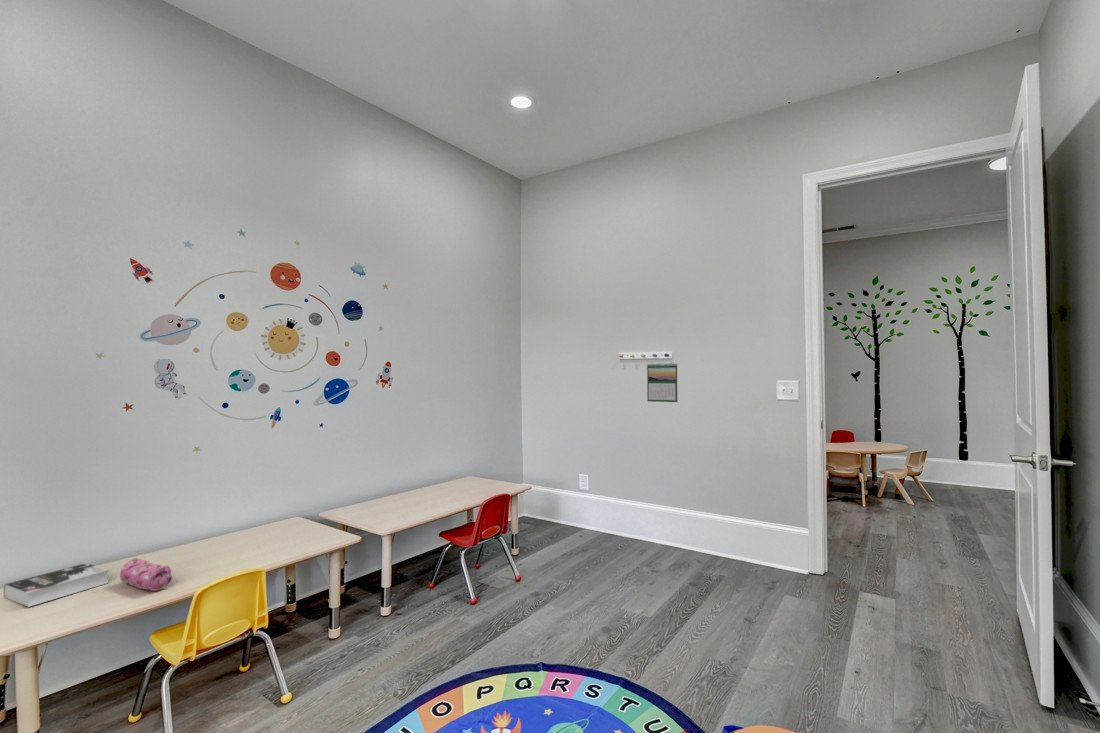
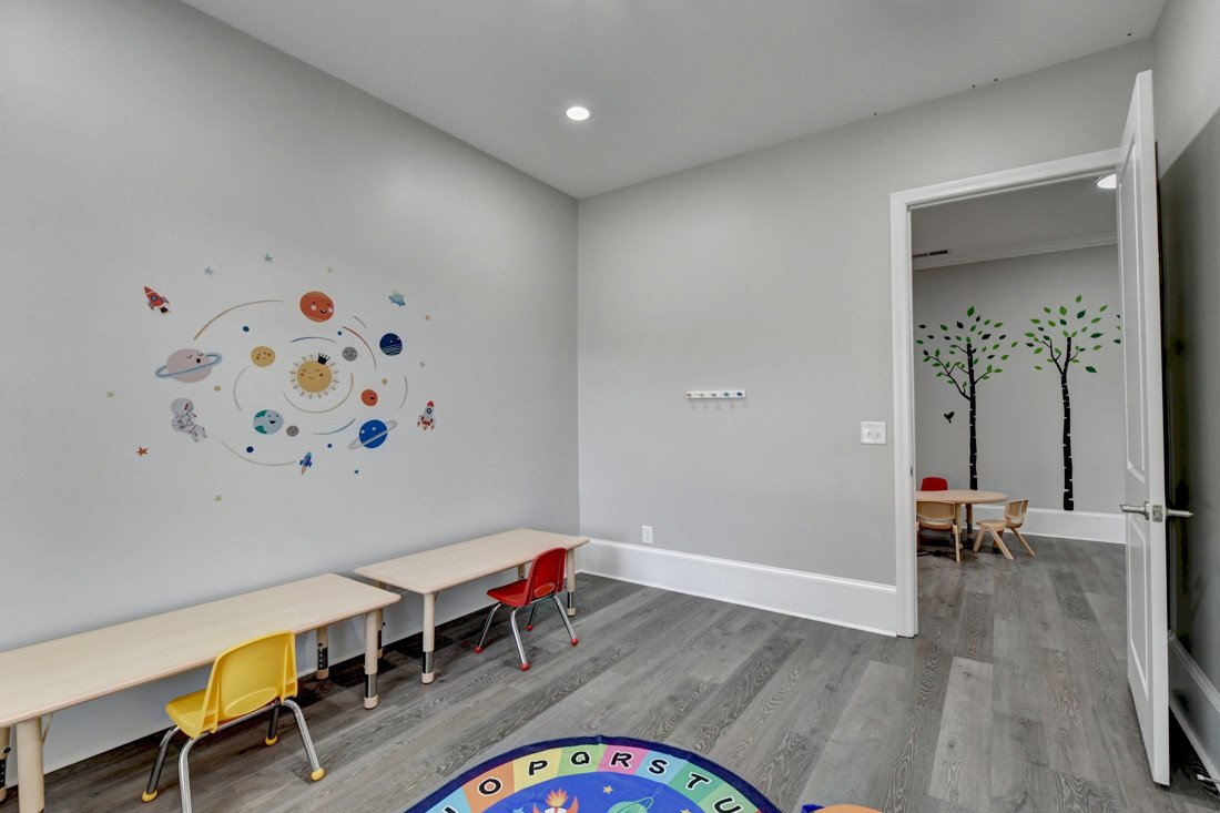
- book (58, 583)
- pencil case (145, 574)
- calendar (662, 382)
